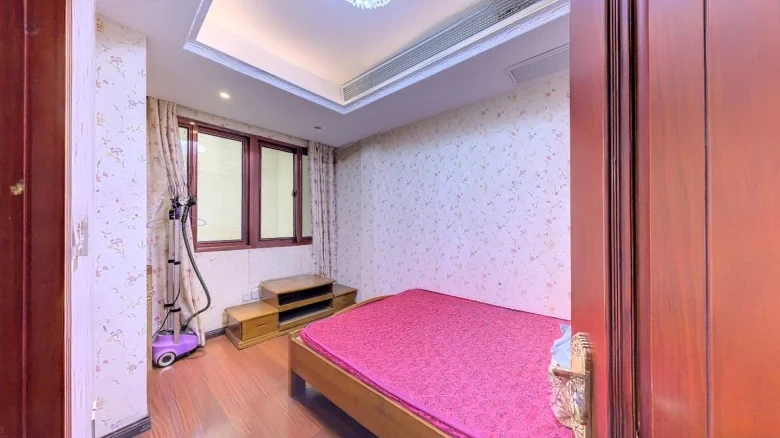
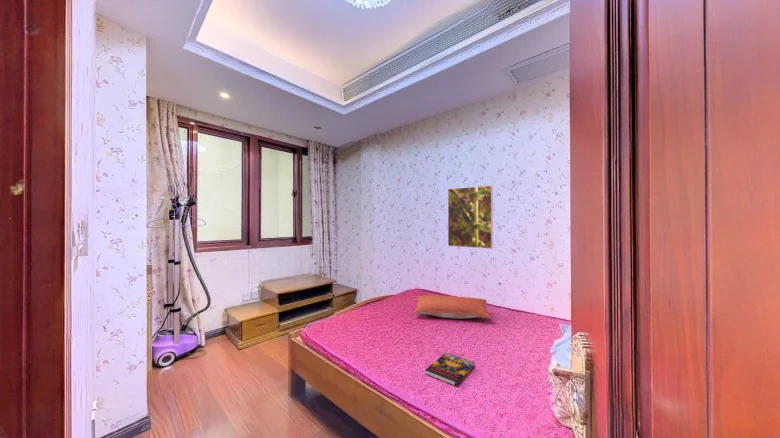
+ book (450, 367)
+ pillow (451, 306)
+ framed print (469, 217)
